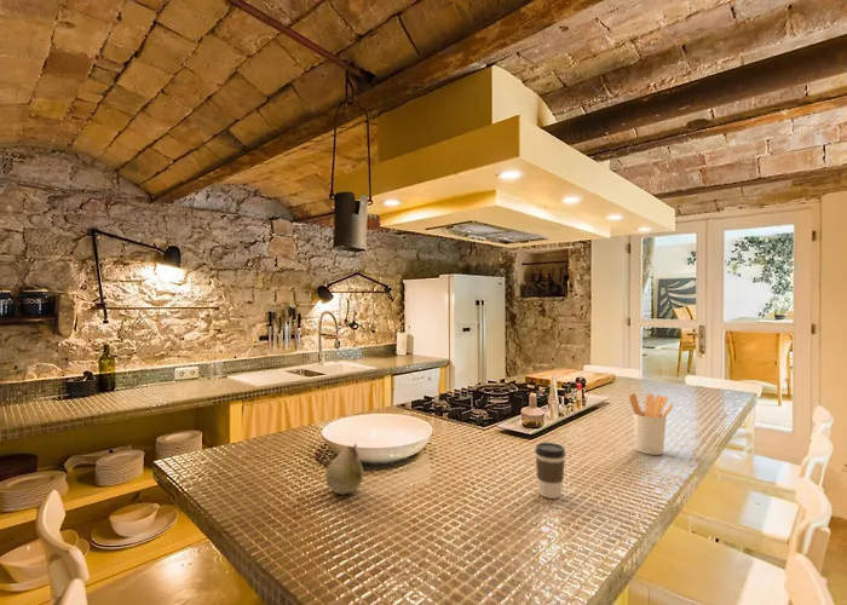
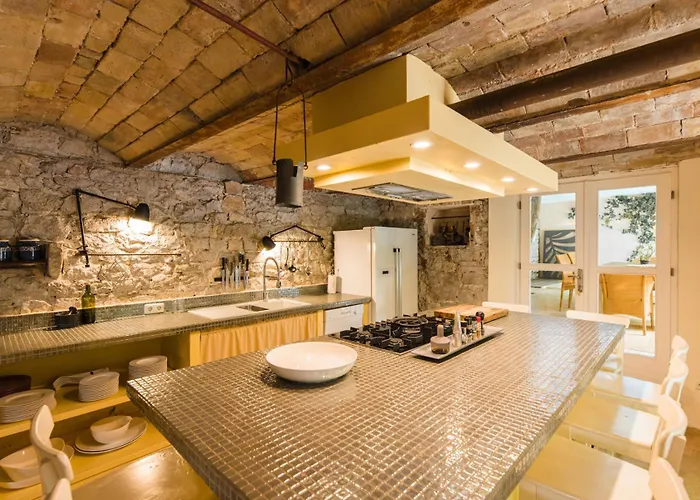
- utensil holder (651, 421)
- fruit (344, 468)
- coffee cup (549, 469)
